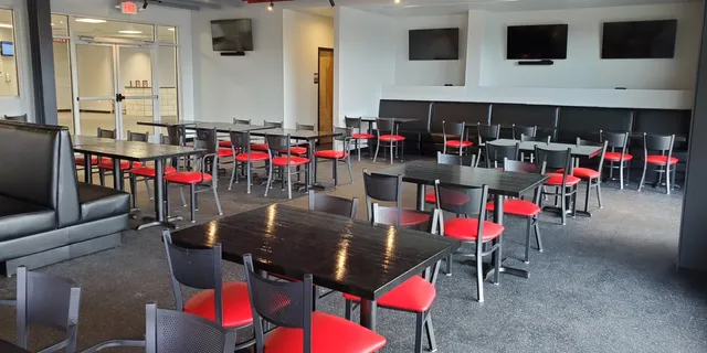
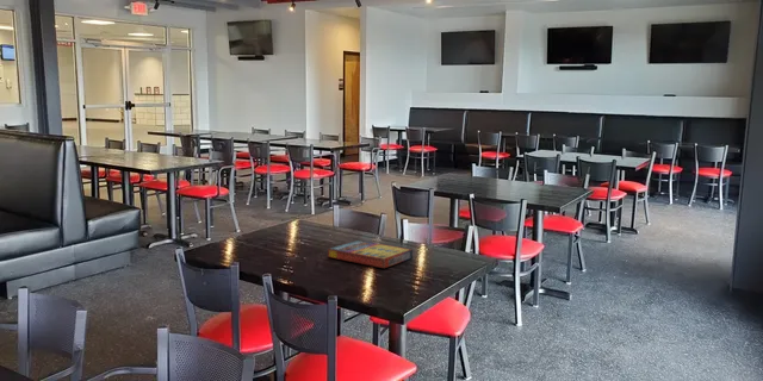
+ game compilation box (370, 252)
